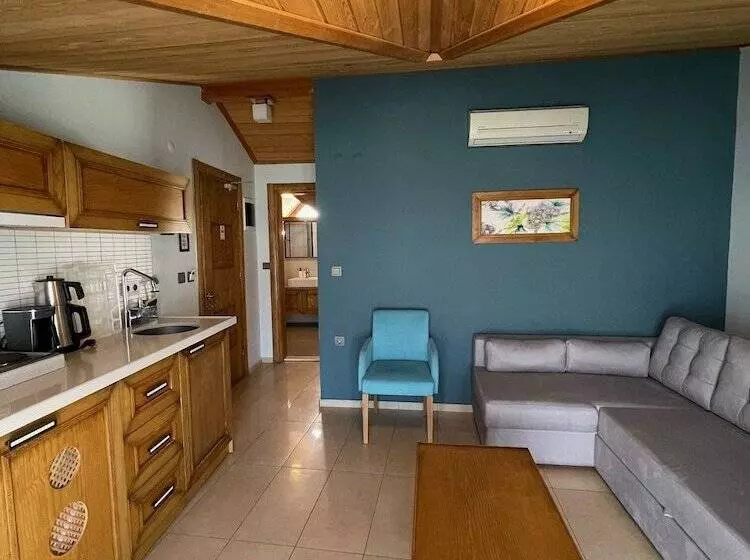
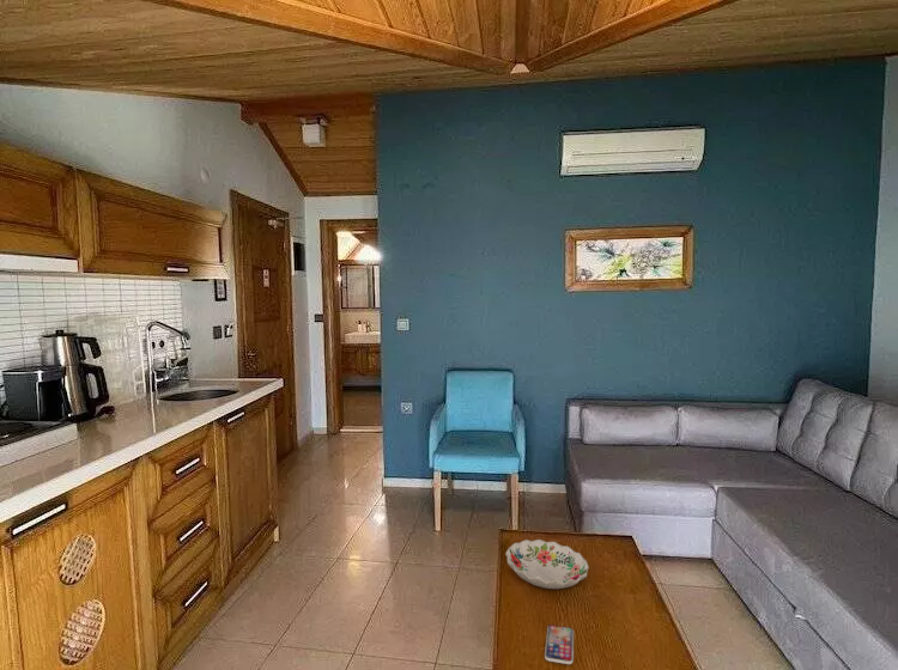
+ decorative bowl (546, 565)
+ smartphone (559, 642)
